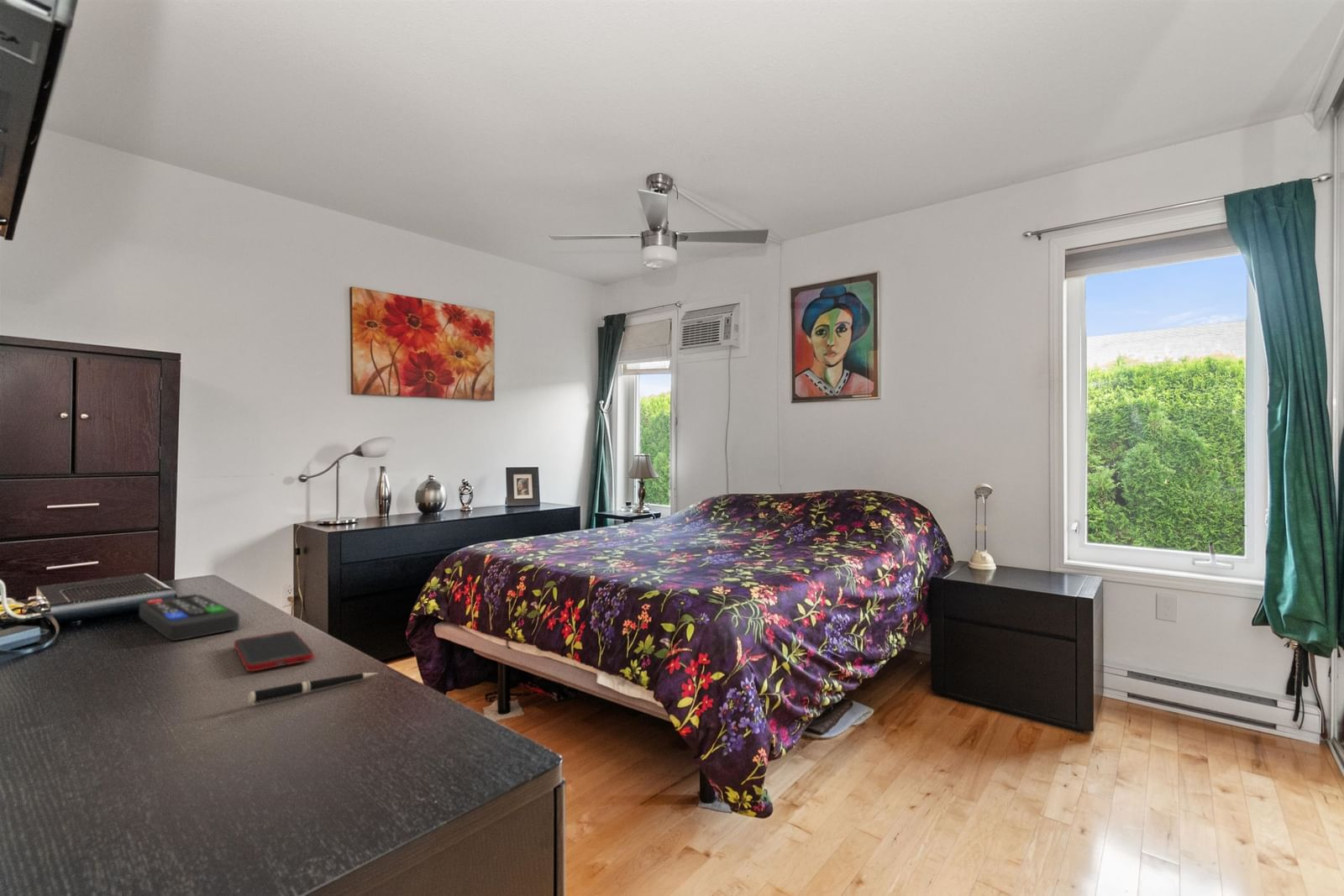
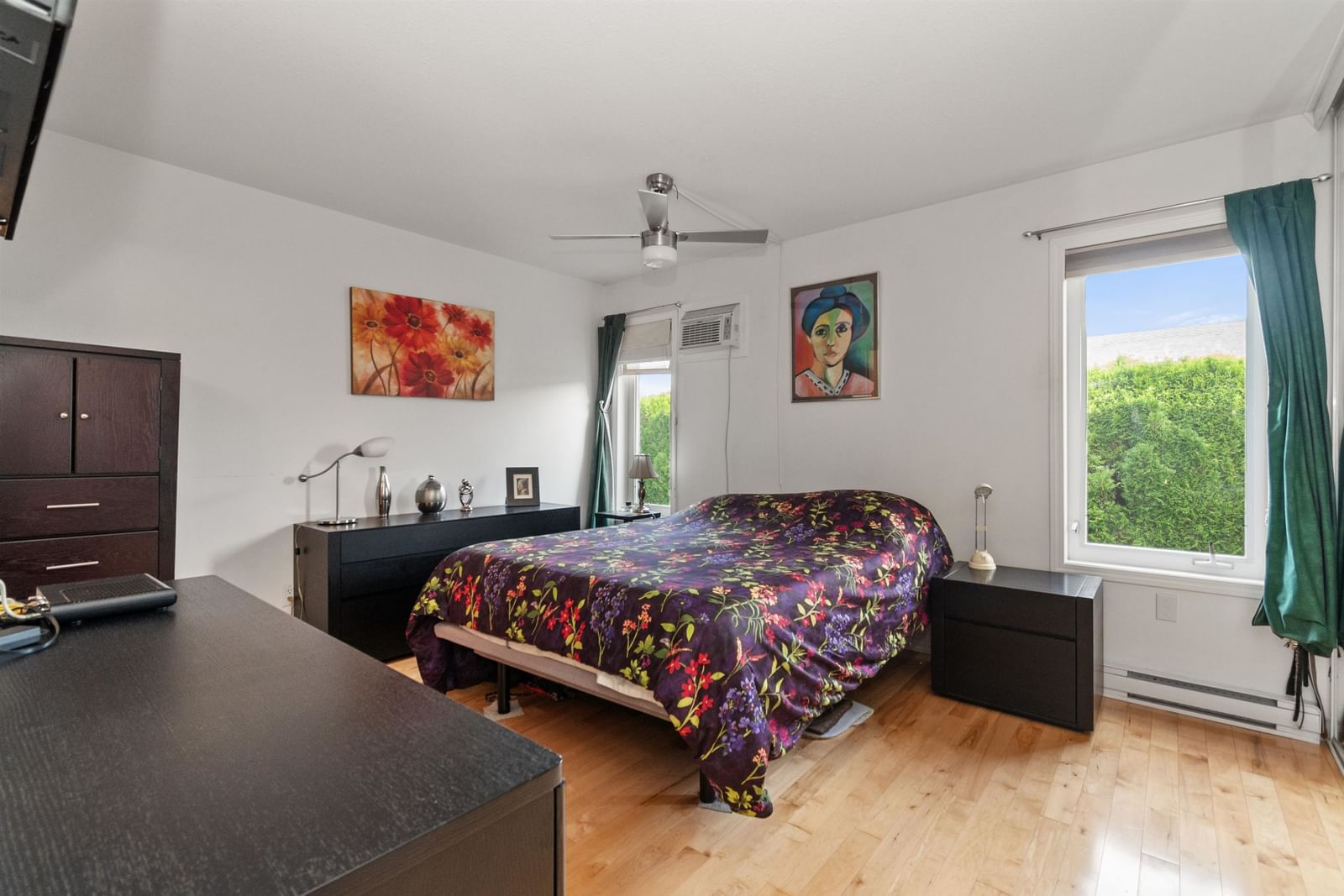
- pen (318, 683)
- cell phone (272, 649)
- remote control (187, 614)
